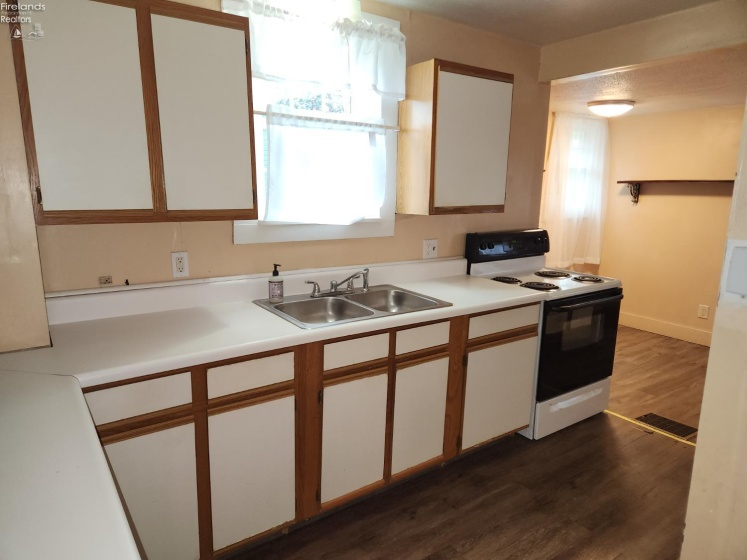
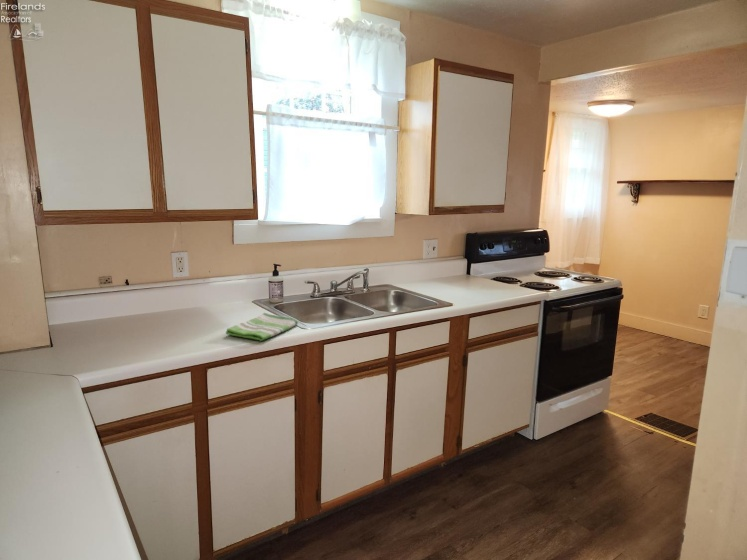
+ dish towel (263, 325)
